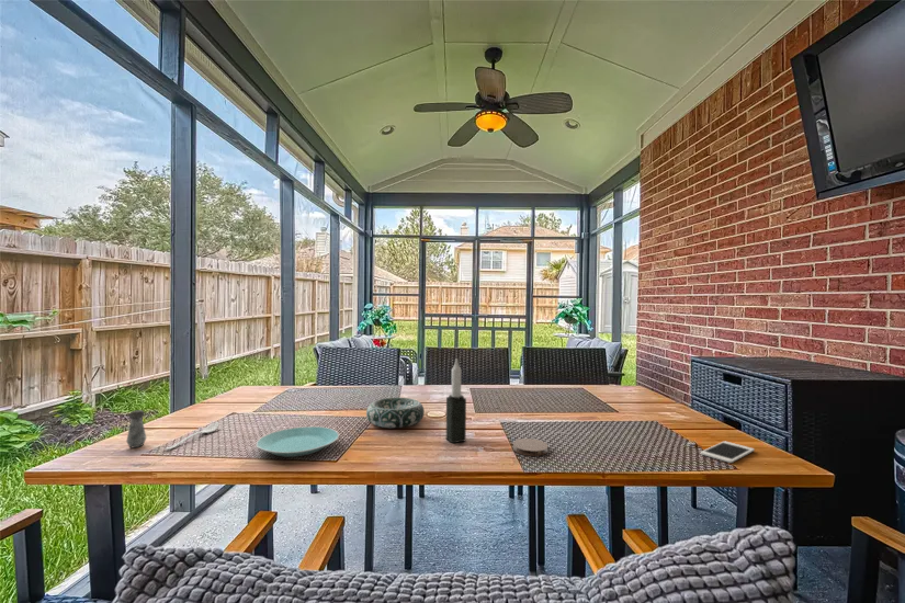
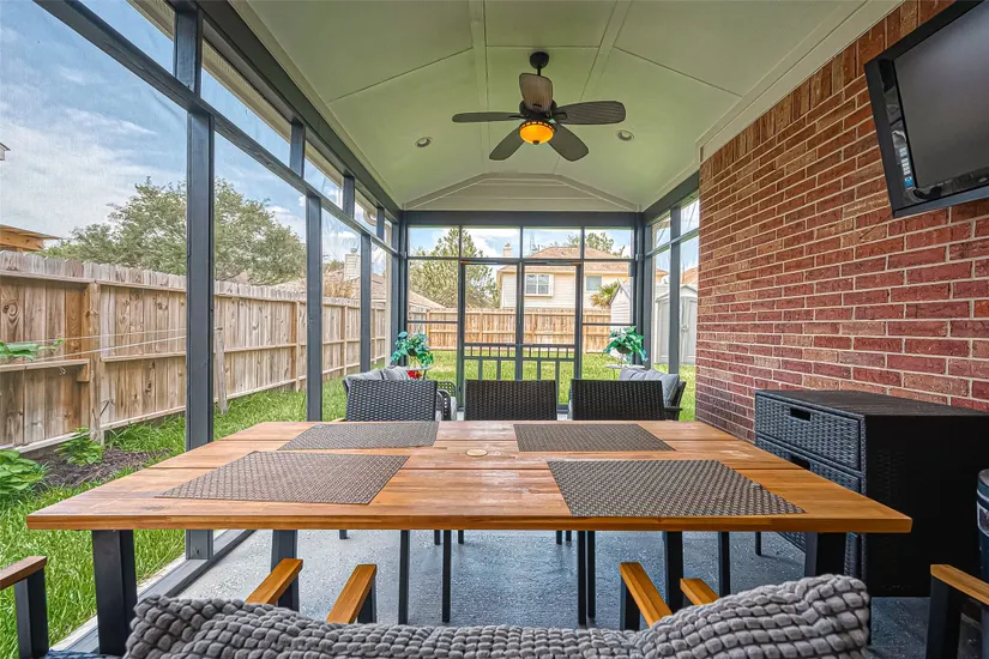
- plate (298, 442)
- coaster (530, 446)
- salt shaker (136, 428)
- cell phone (727, 451)
- spoon (193, 434)
- decorative bowl (395, 412)
- candle (455, 398)
